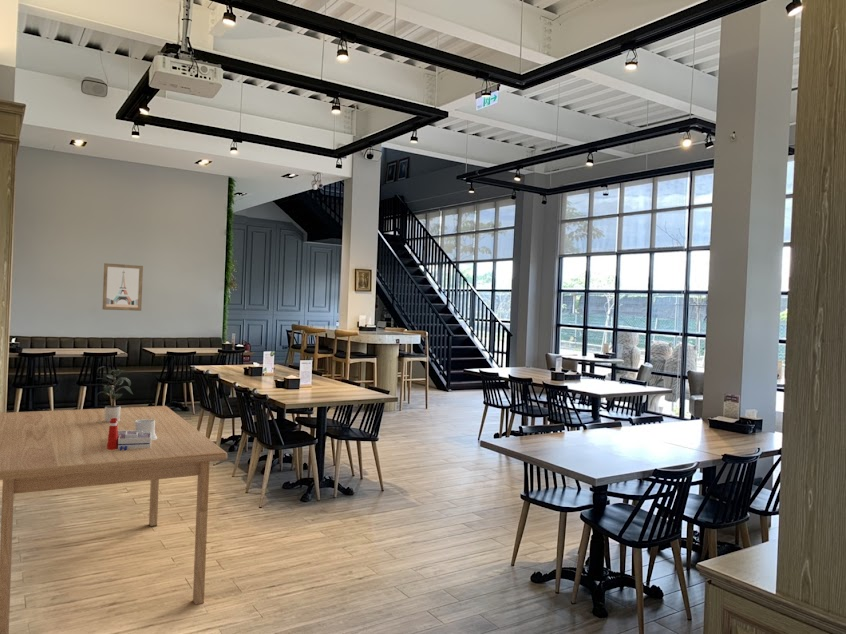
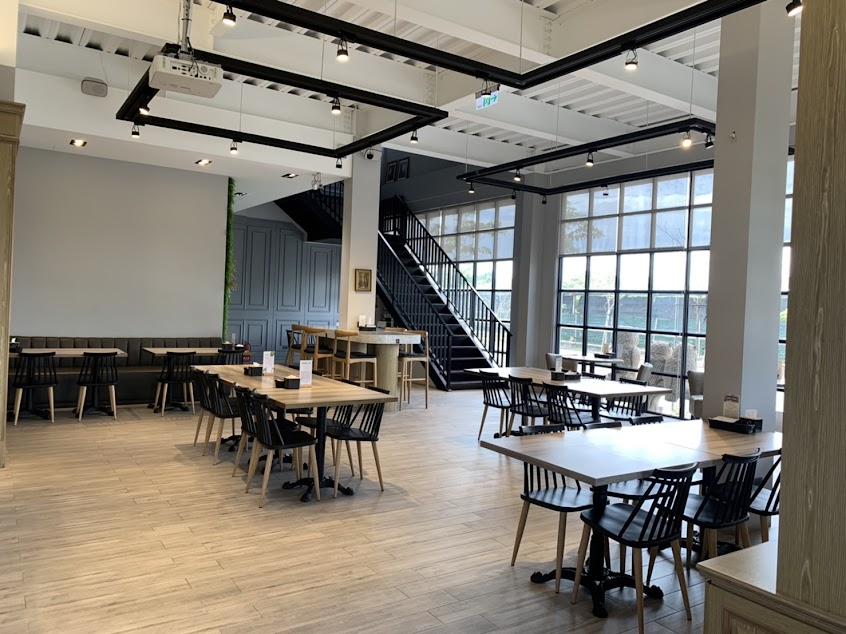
- potted plant (117, 394)
- table (96, 485)
- architectural model (135, 429)
- wall art (123, 287)
